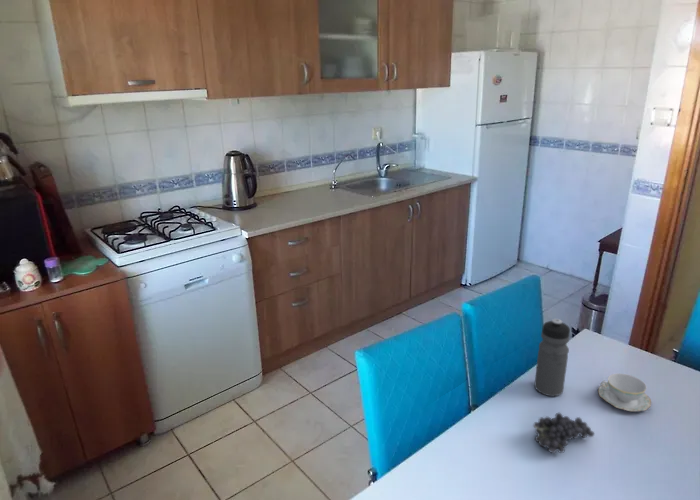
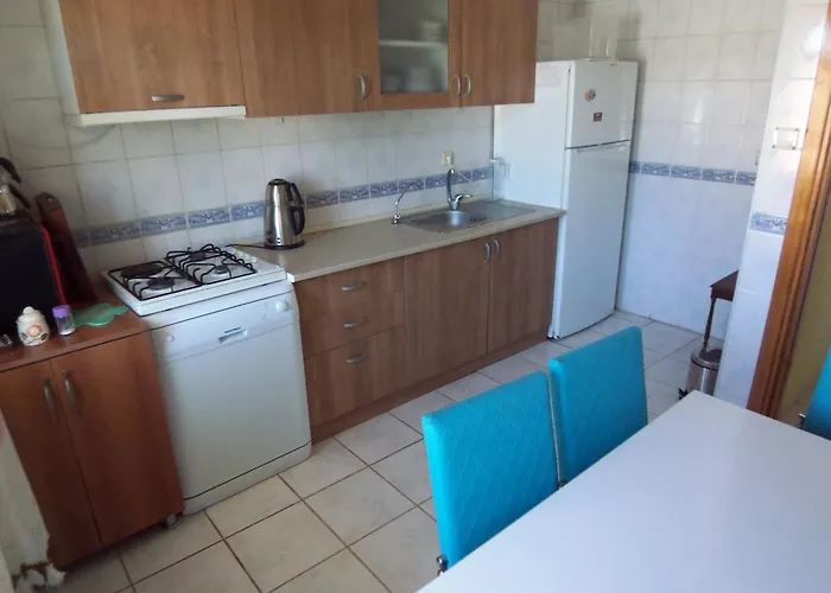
- fruit (562, 426)
- water bottle (552, 355)
- chinaware (625, 391)
